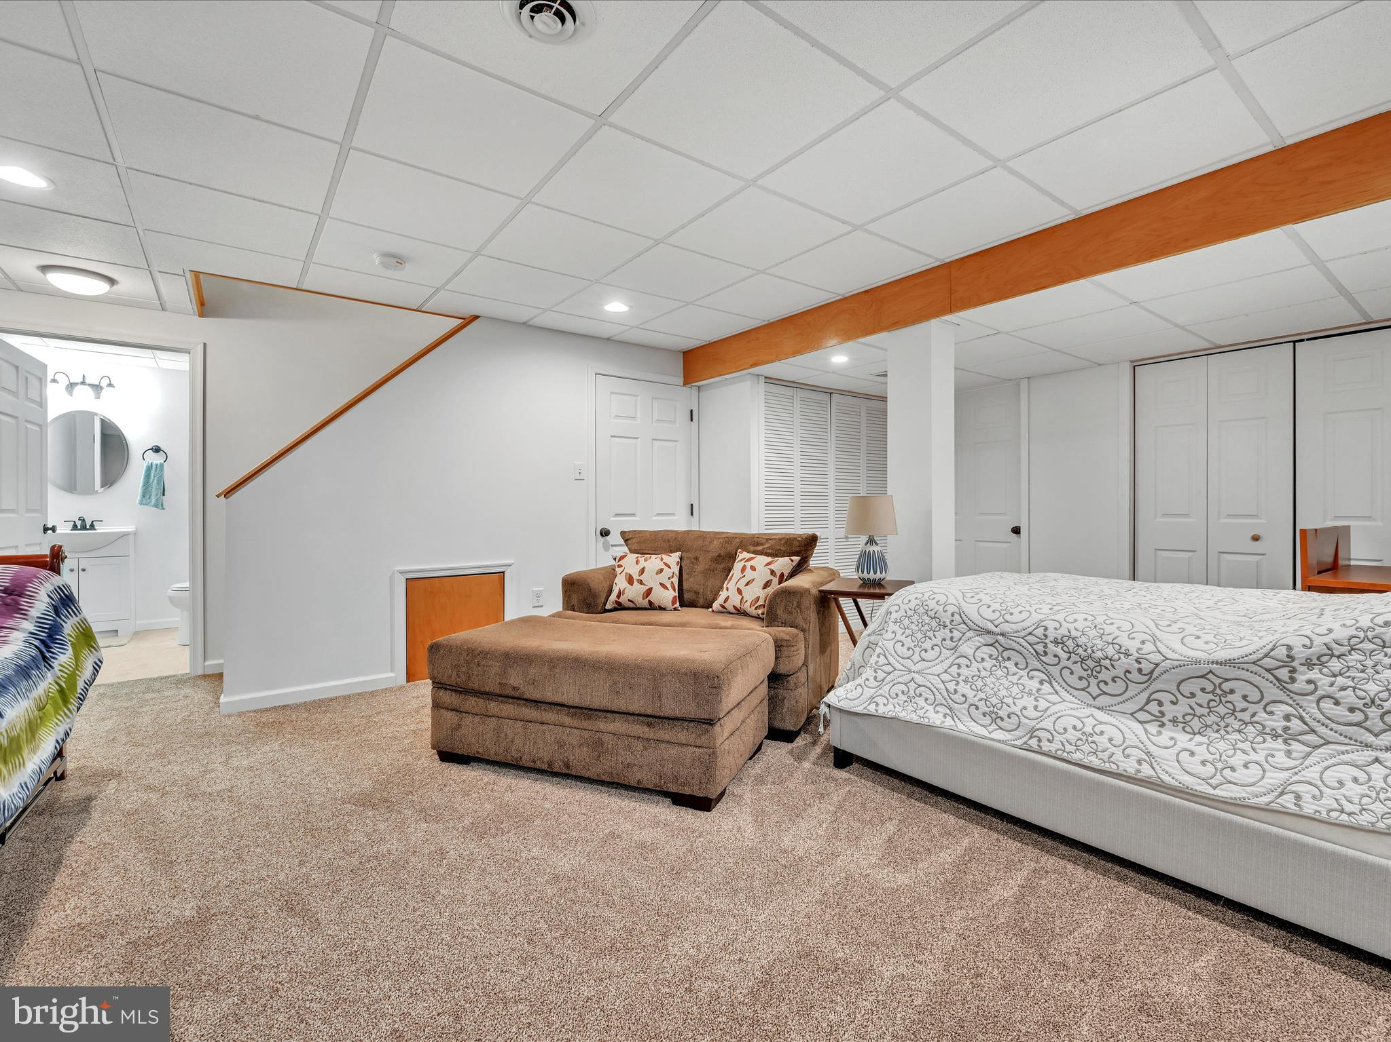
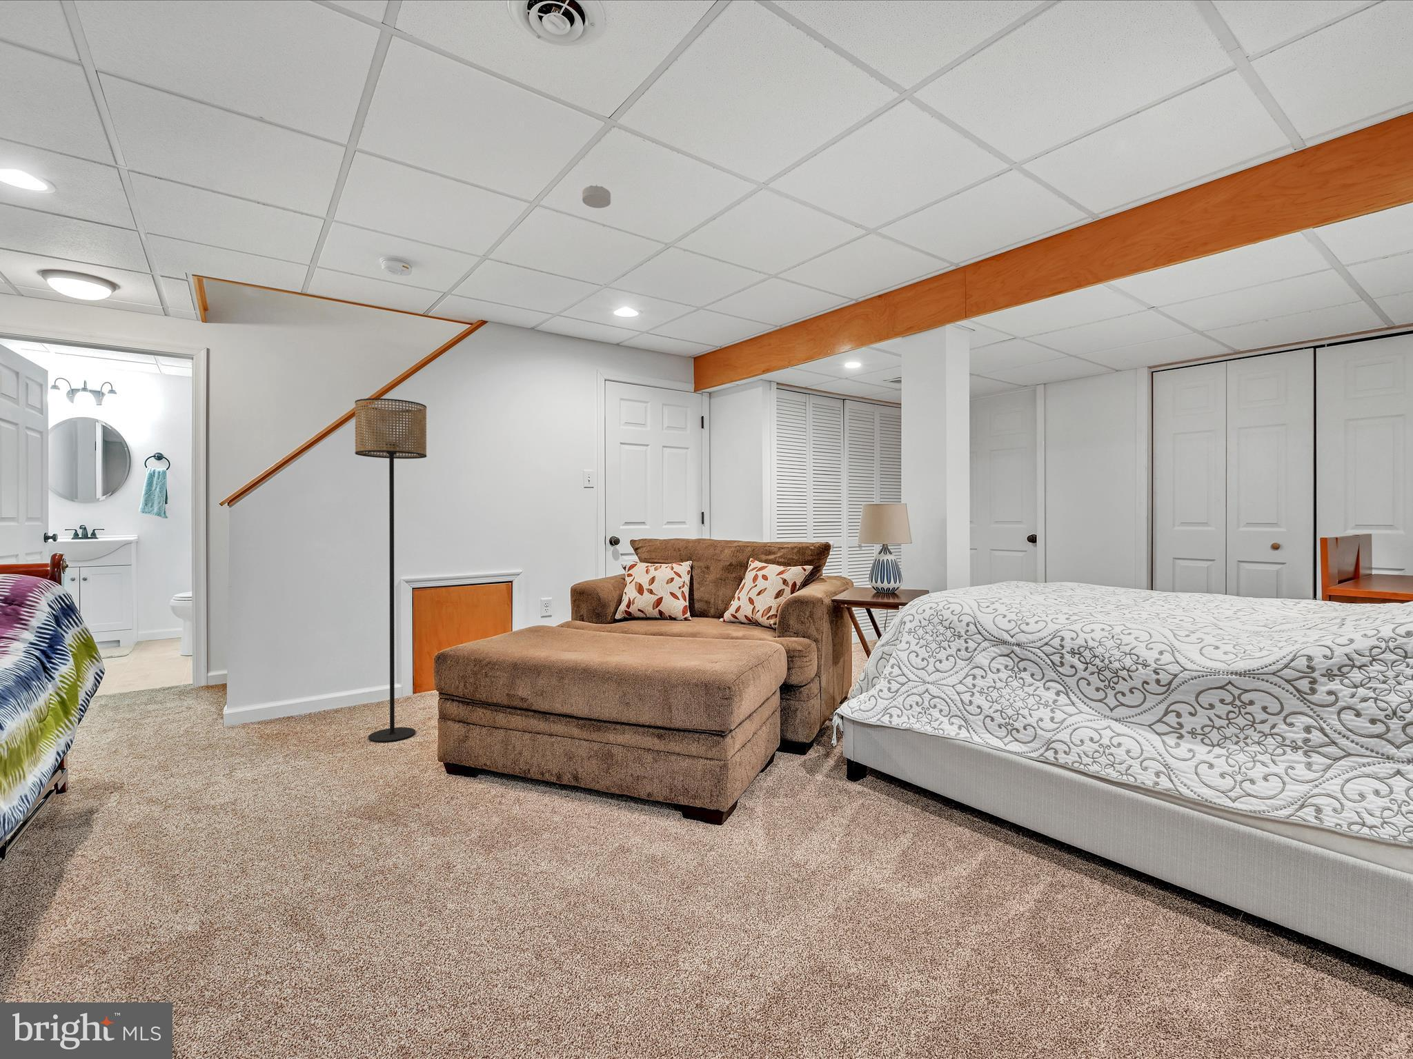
+ floor lamp (392, 570)
+ smoke detector (596, 195)
